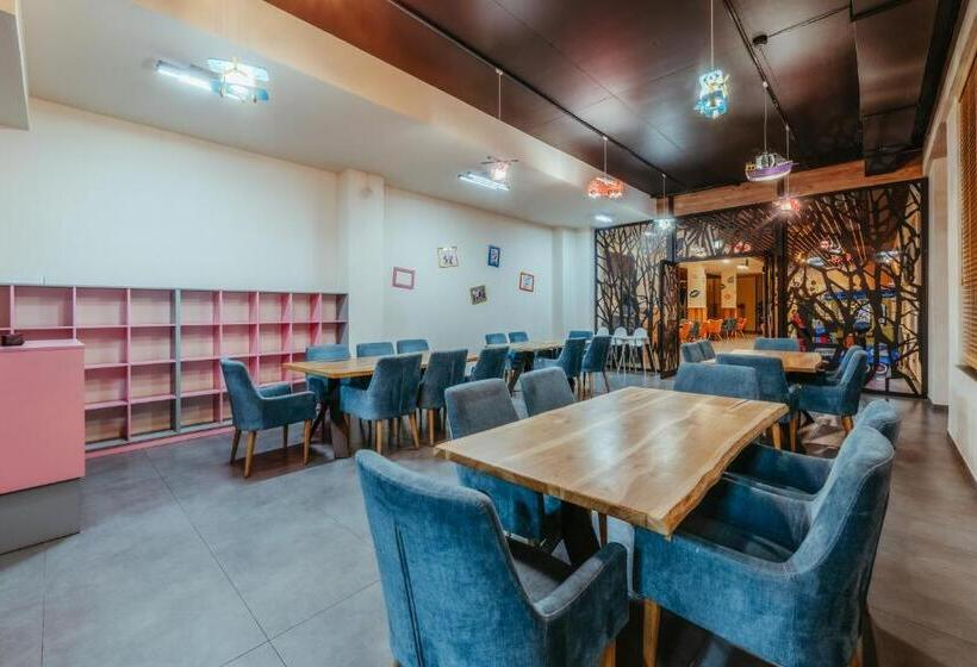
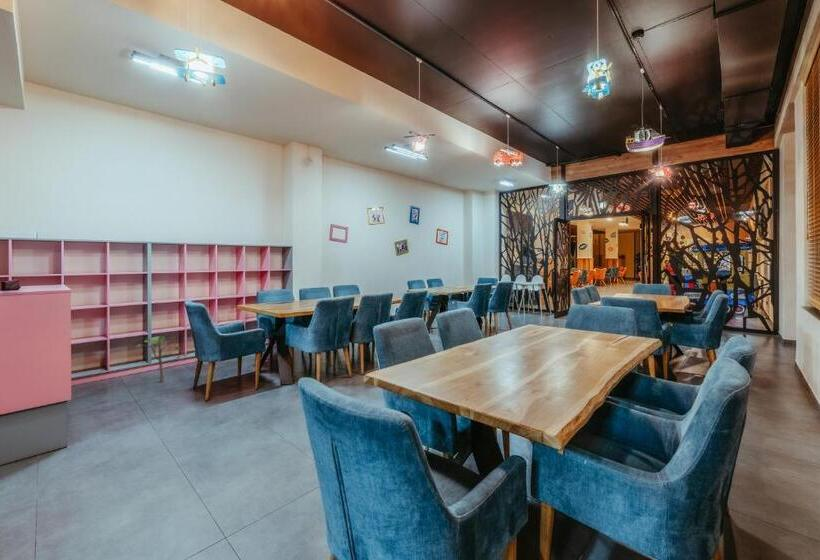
+ potted plant (160, 356)
